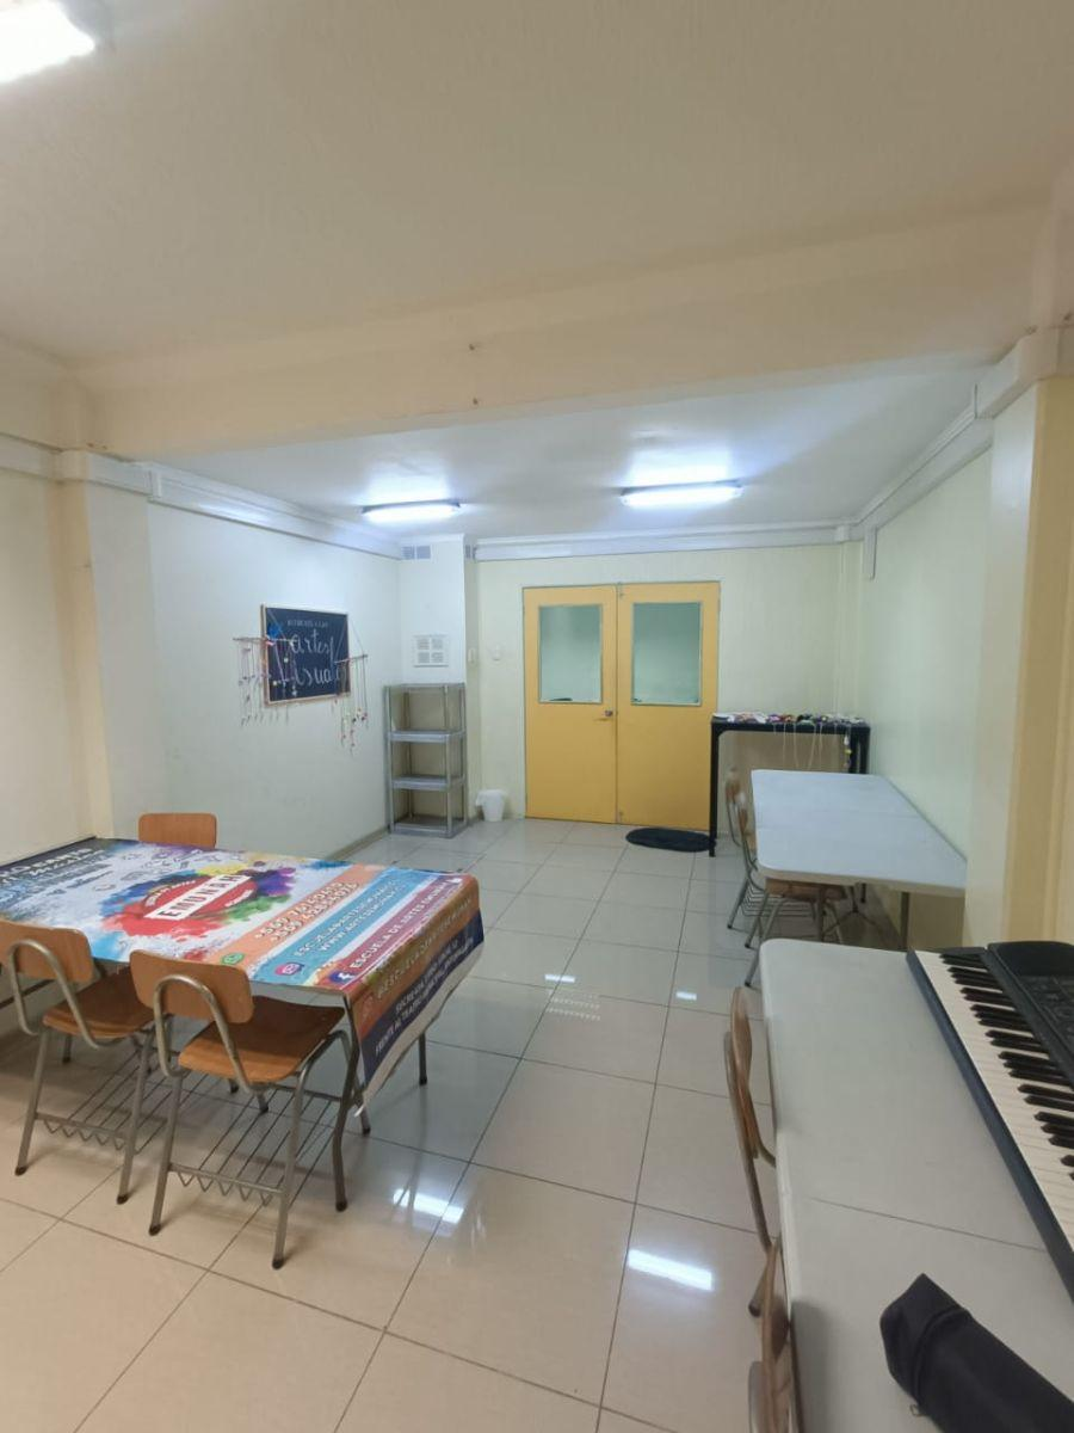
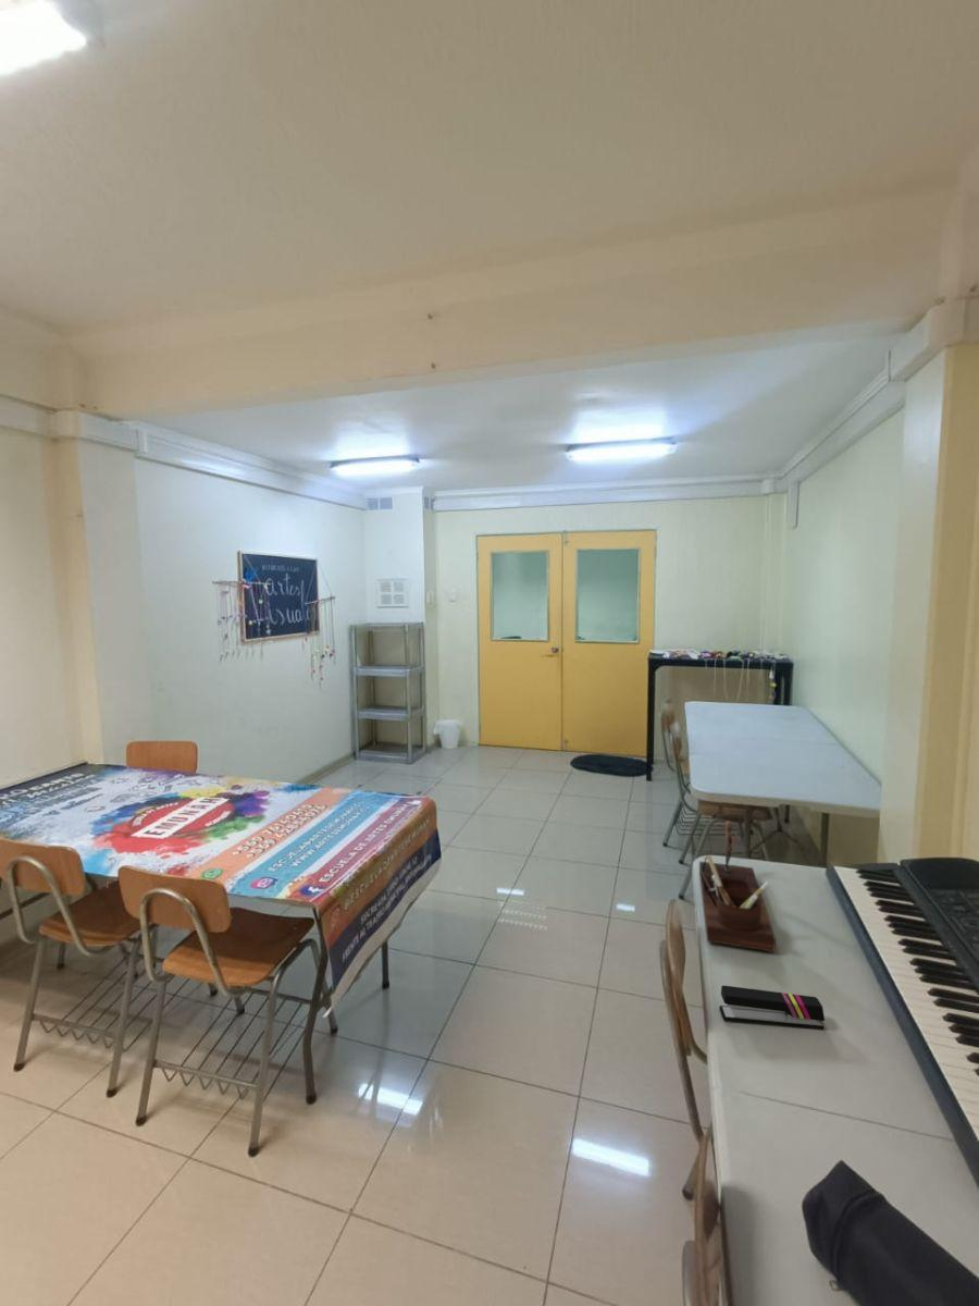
+ desk organizer (732, 876)
+ stapler (770, 1006)
